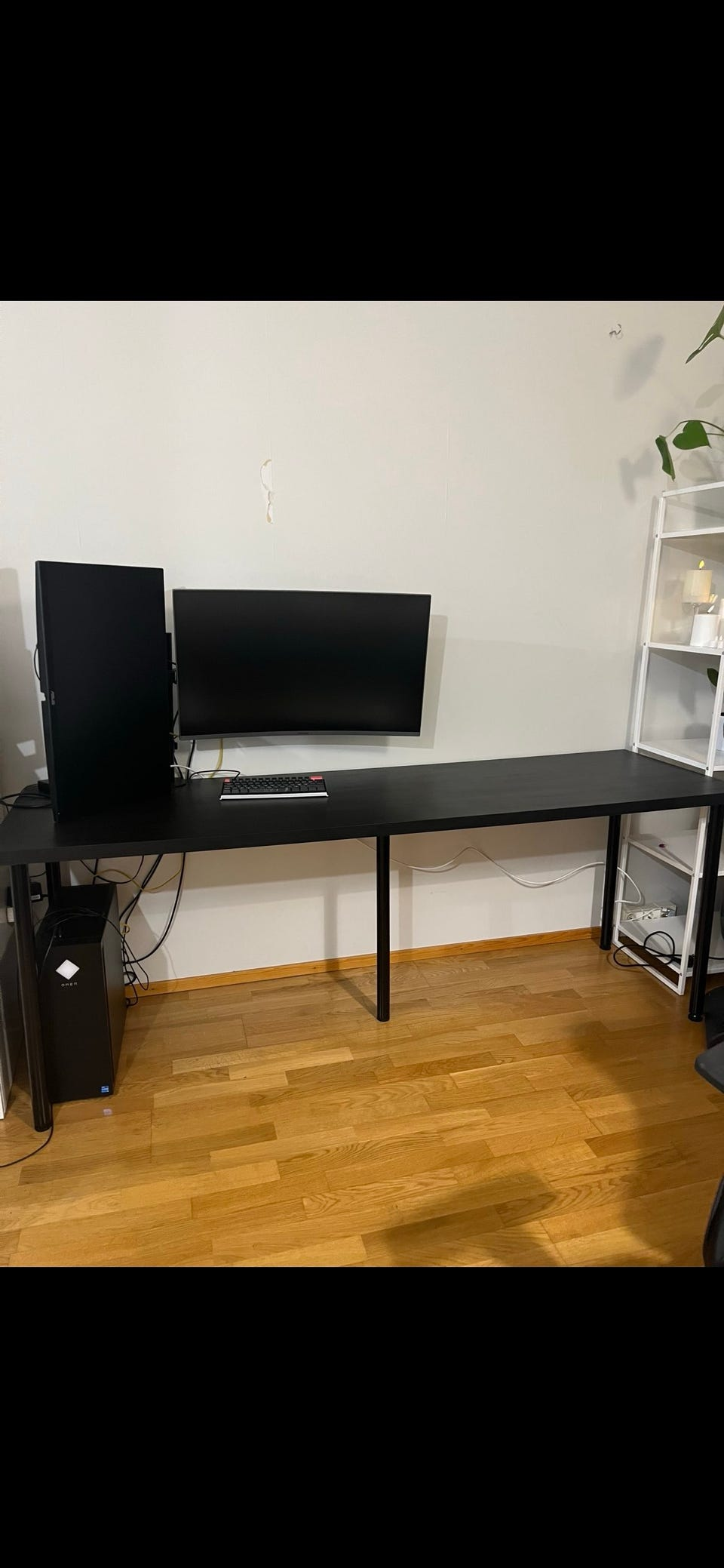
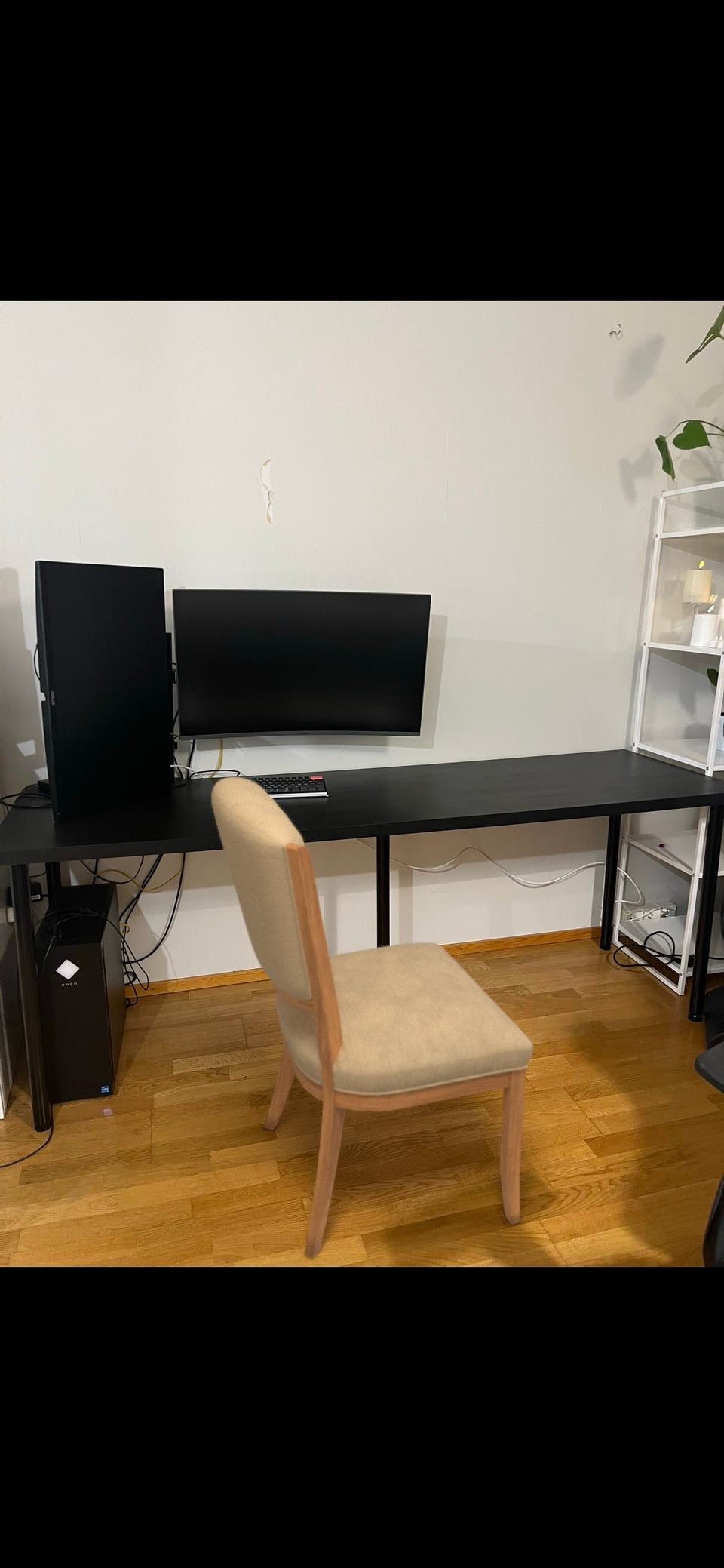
+ chair (357, 985)
